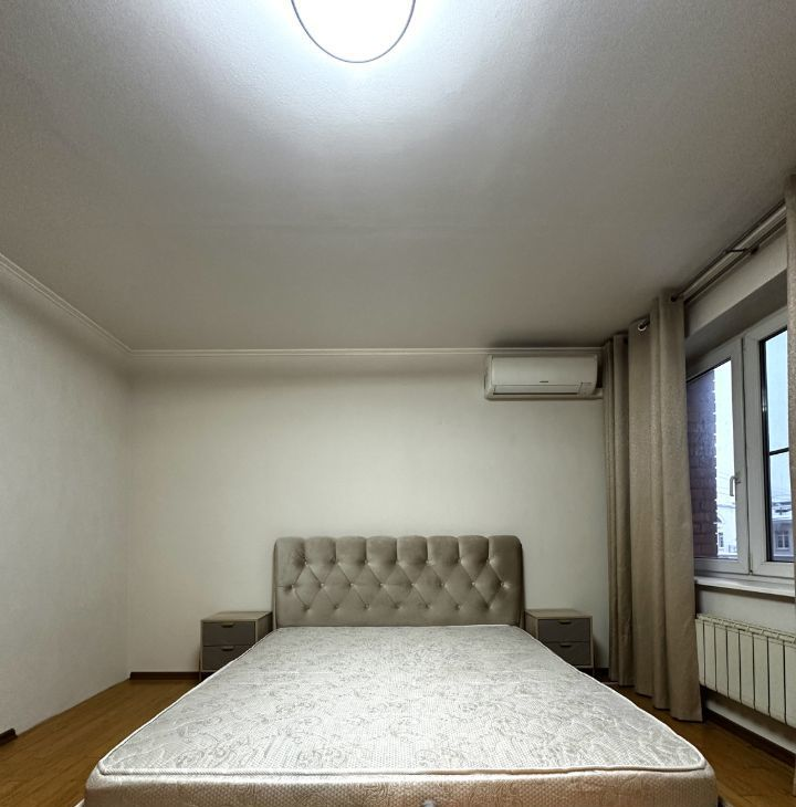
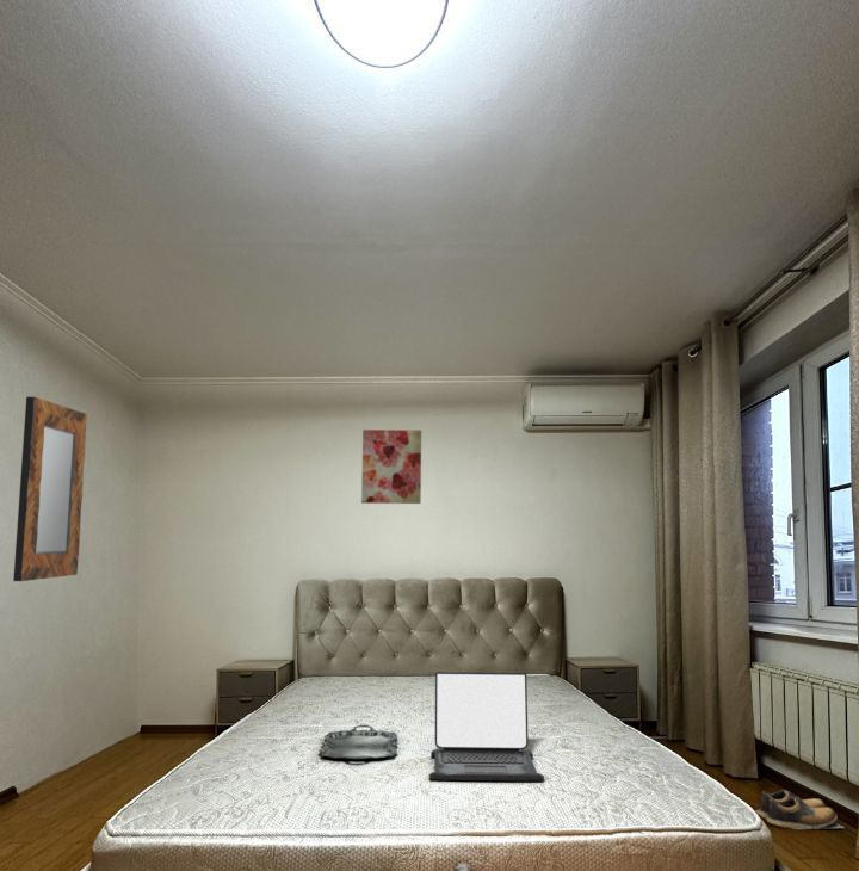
+ wall art (391, 467)
+ serving tray (359, 743)
+ home mirror (52, 490)
+ shoes (795, 805)
+ laptop (483, 723)
